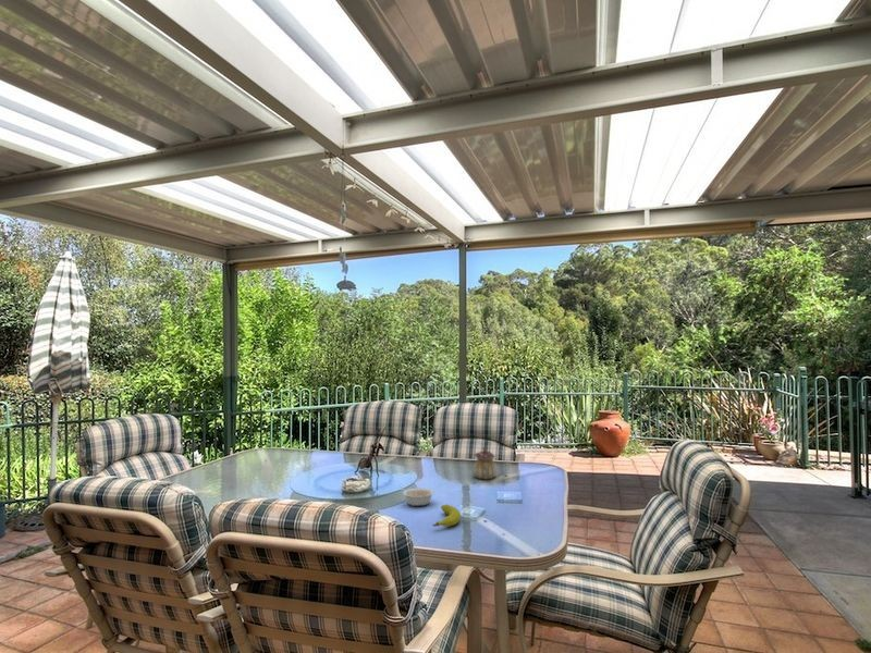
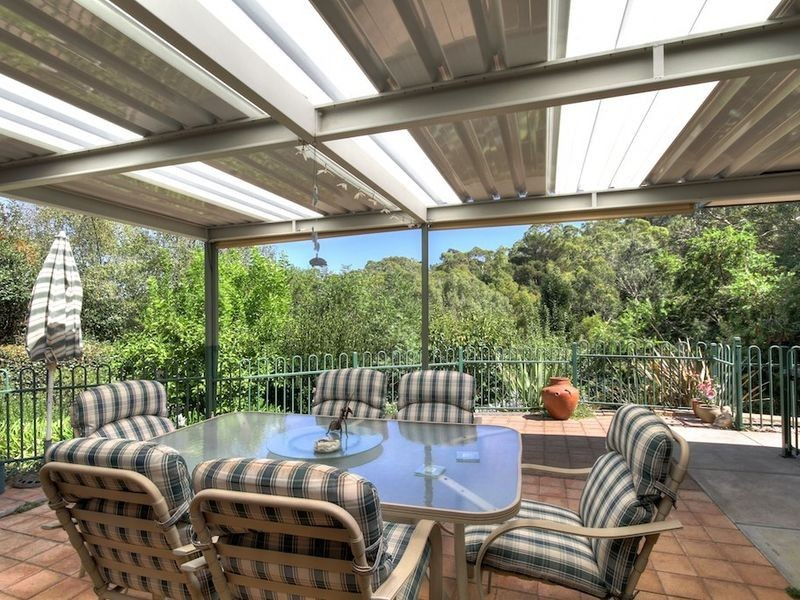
- teapot (484, 463)
- legume (417, 496)
- fruit (445, 517)
